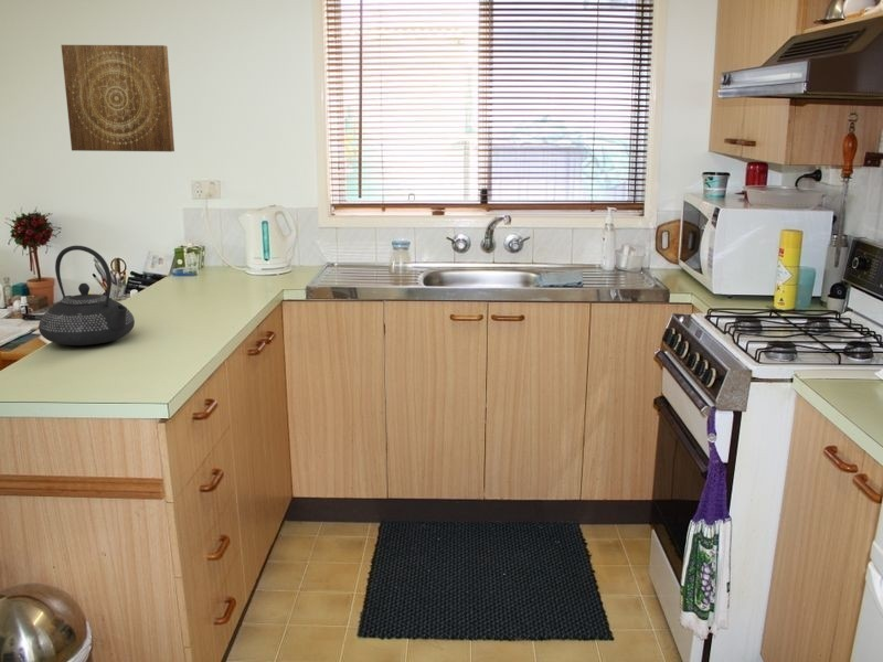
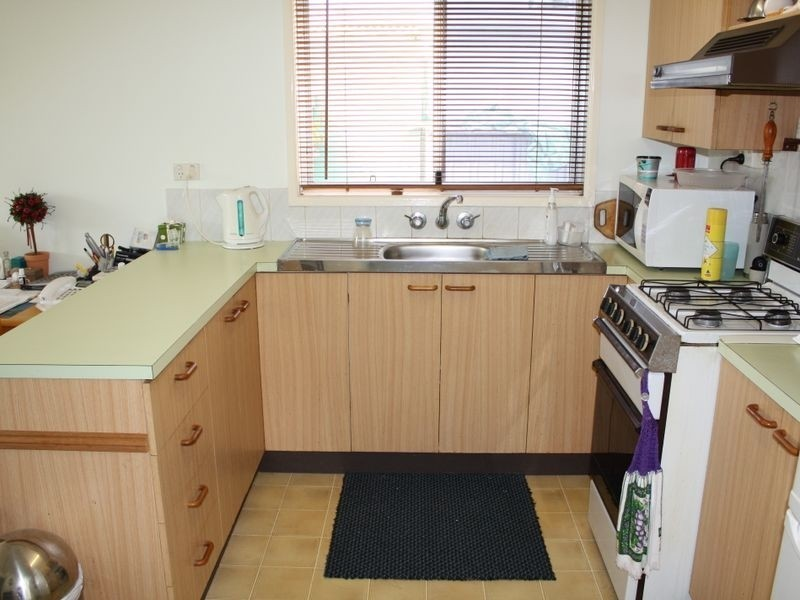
- wall art (118, 98)
- teapot (88, 295)
